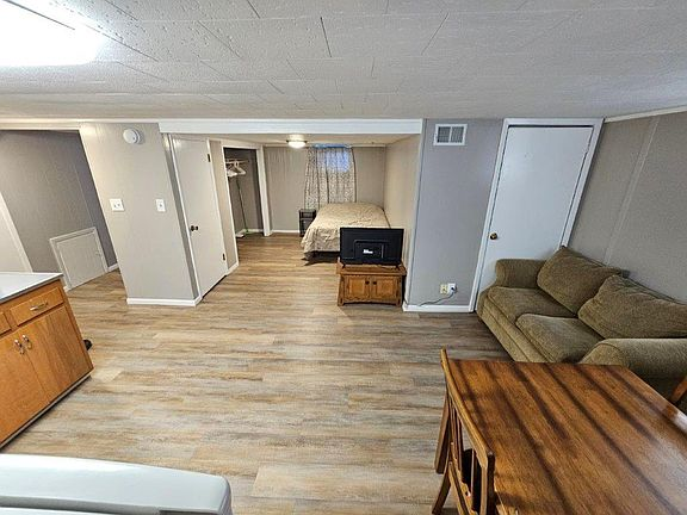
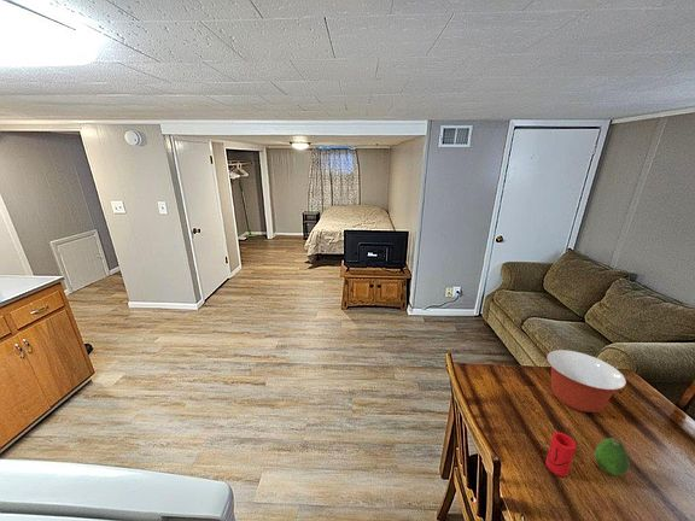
+ mixing bowl (579, 384)
+ fruit (612, 456)
+ cup (560, 453)
